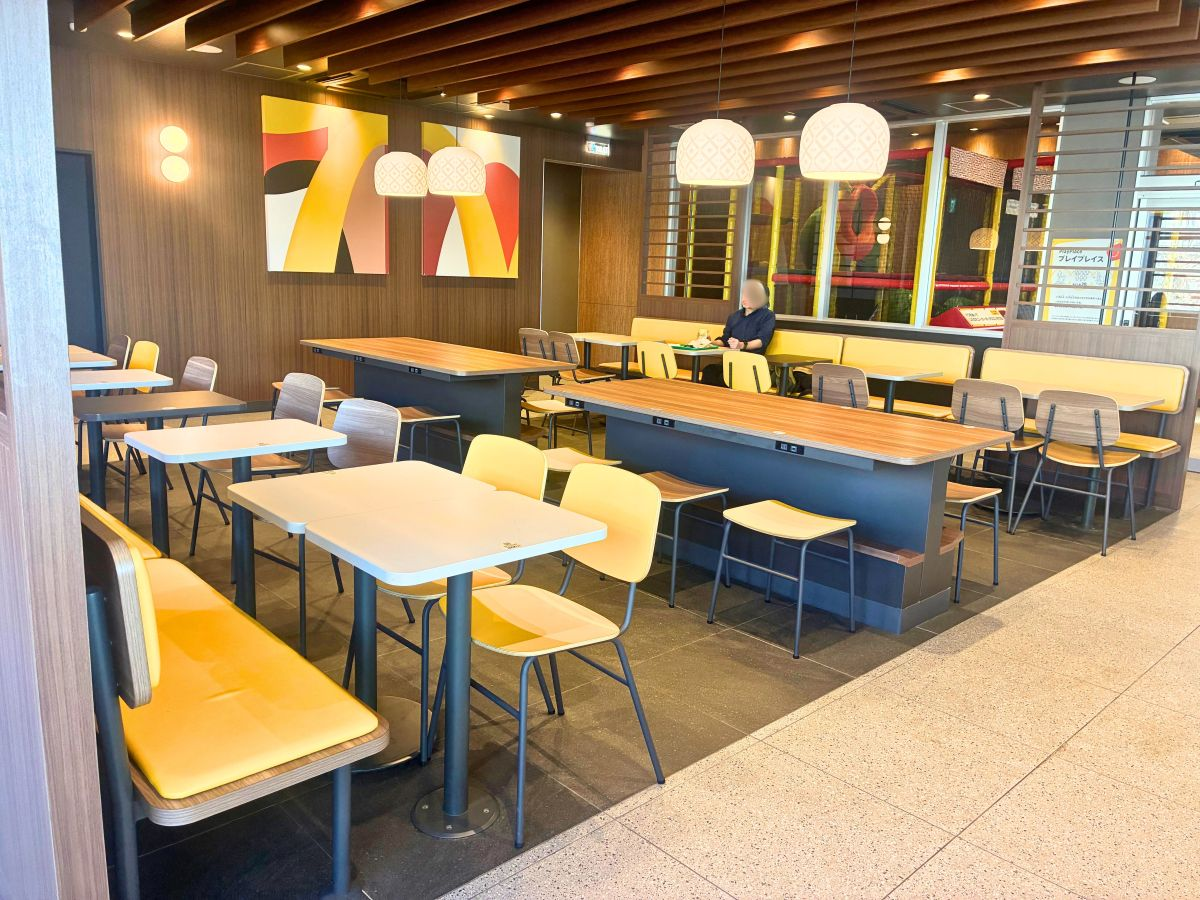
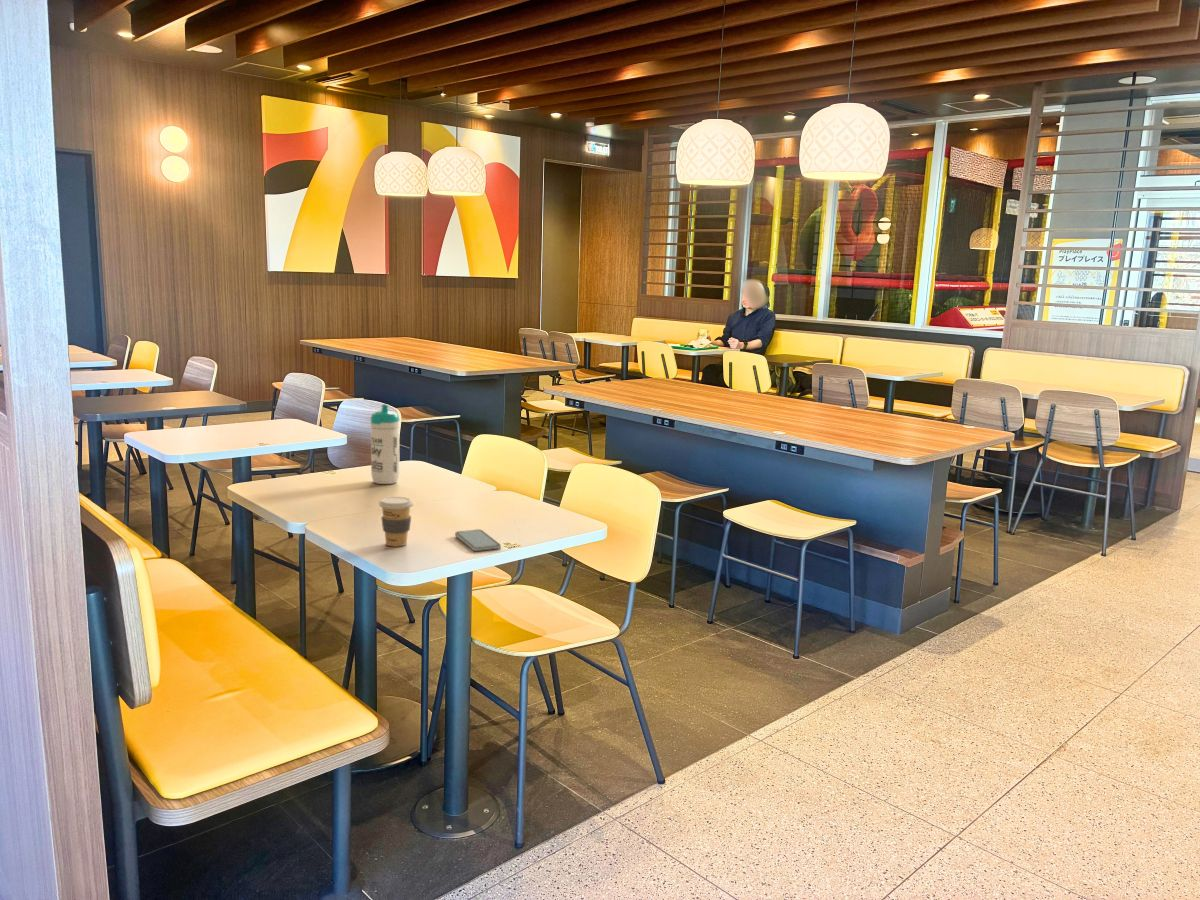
+ coffee cup (396, 521)
+ water bottle (385, 443)
+ smartphone (477, 539)
